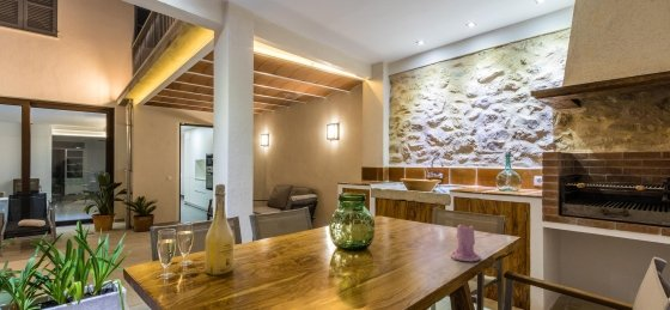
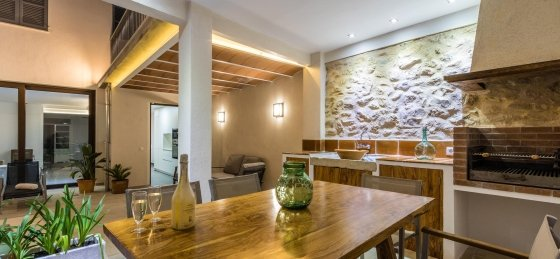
- candle (464, 238)
